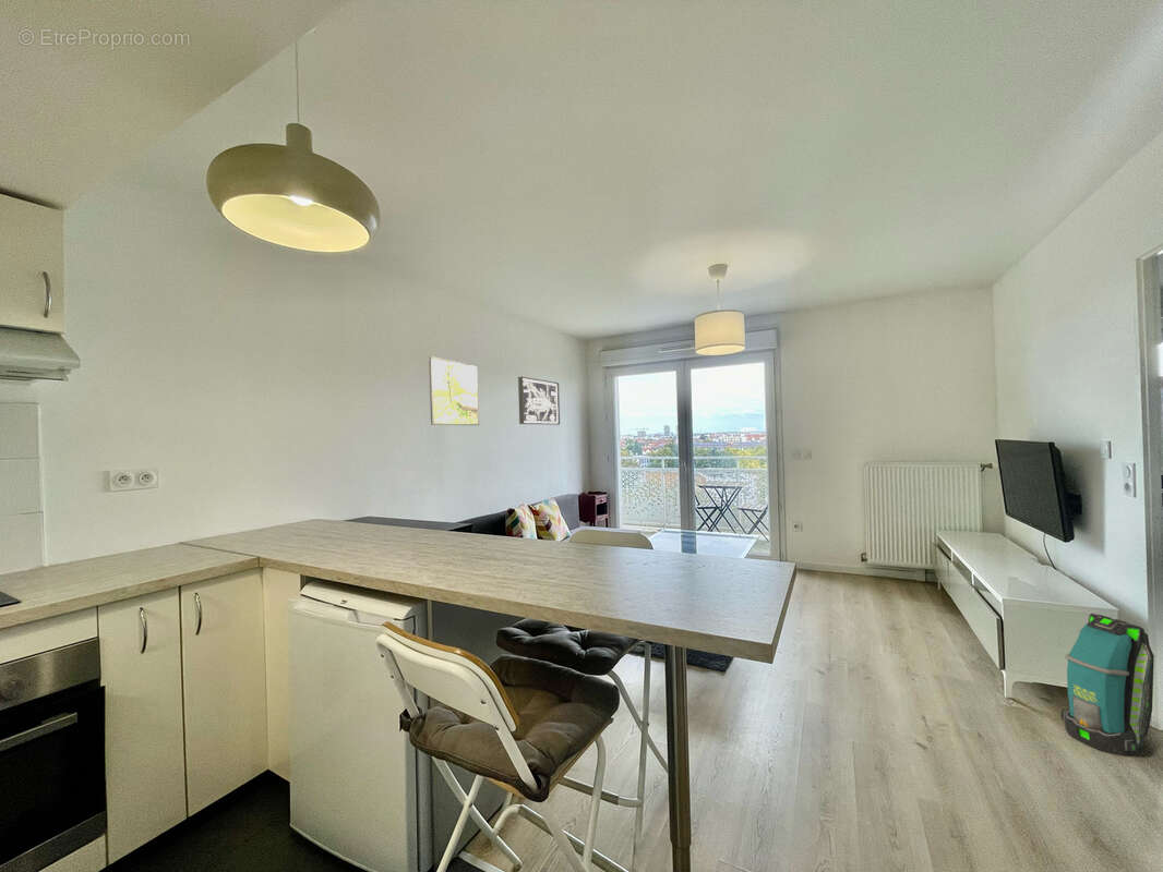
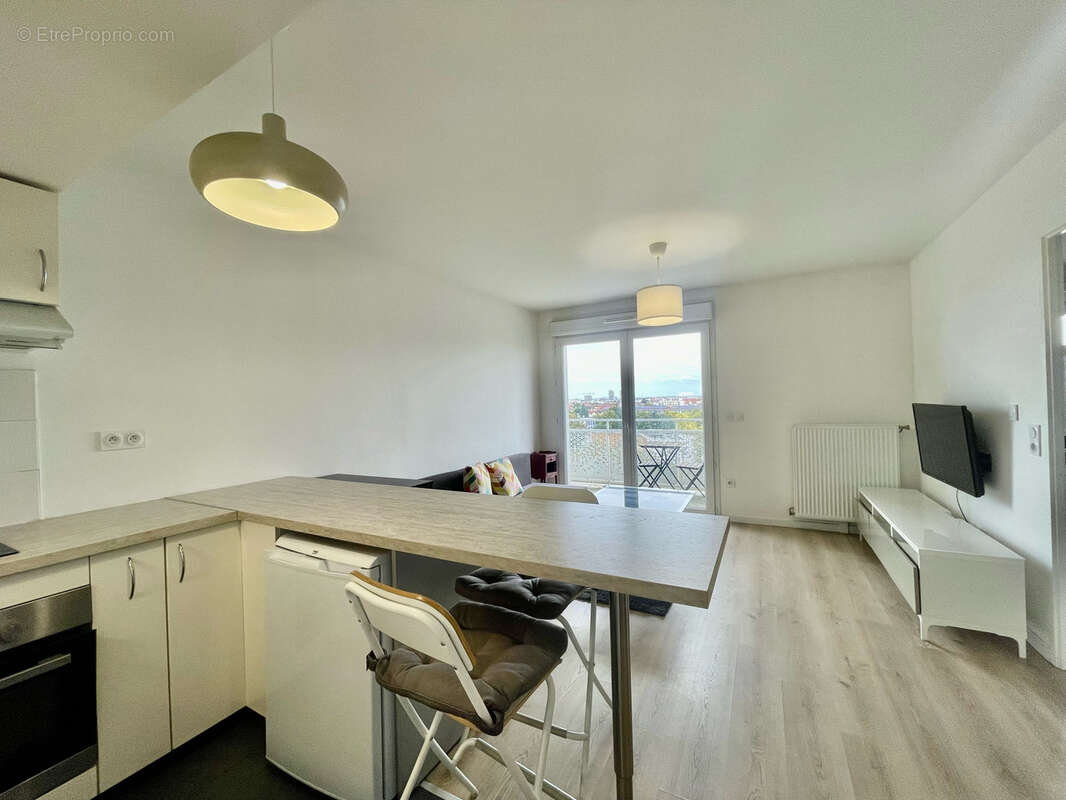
- wall art (540, 402)
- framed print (455, 392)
- backpack (1107, 677)
